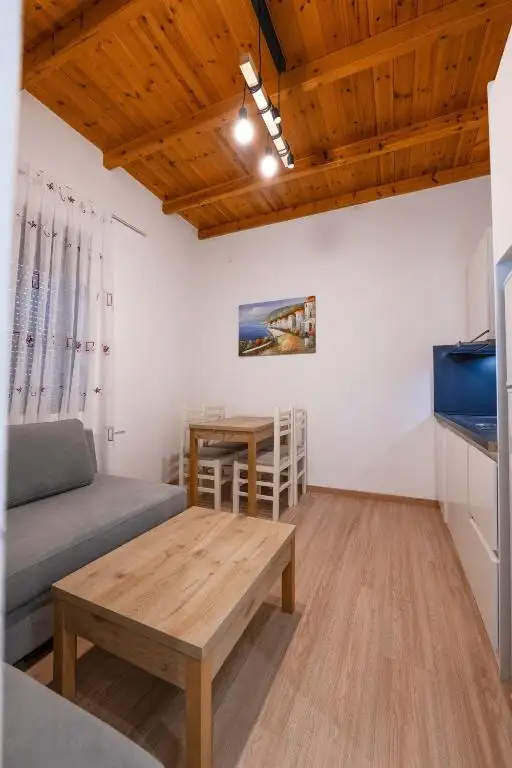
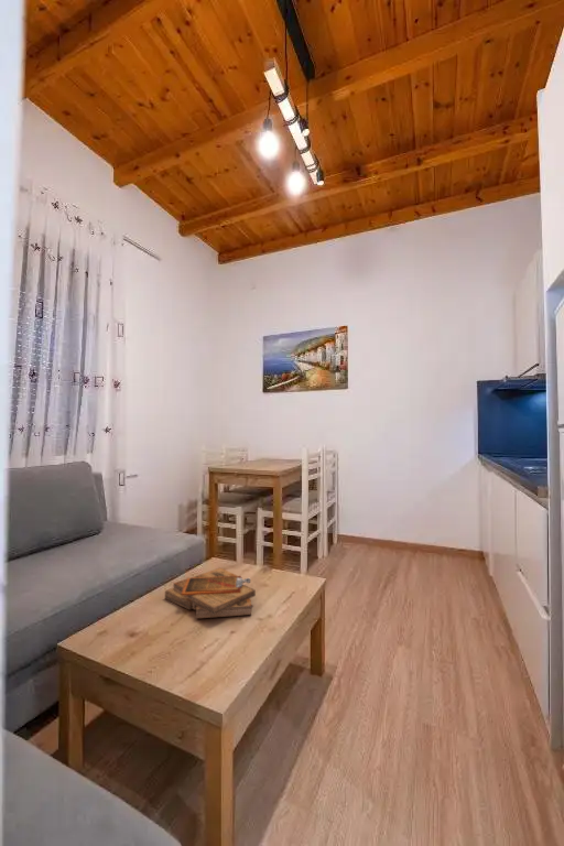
+ clipboard (209, 589)
